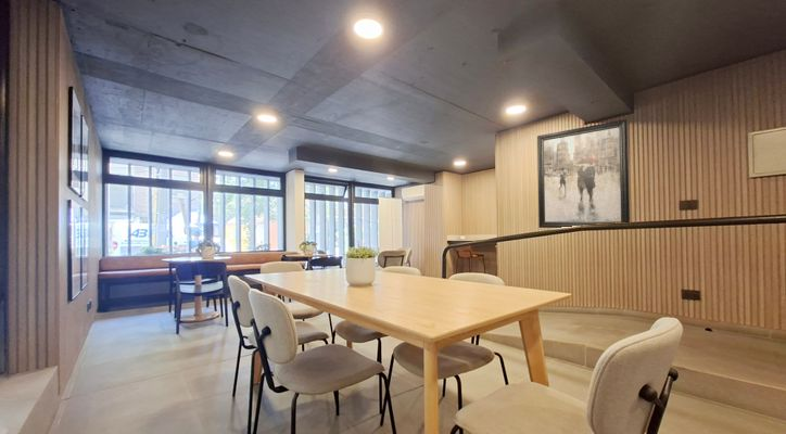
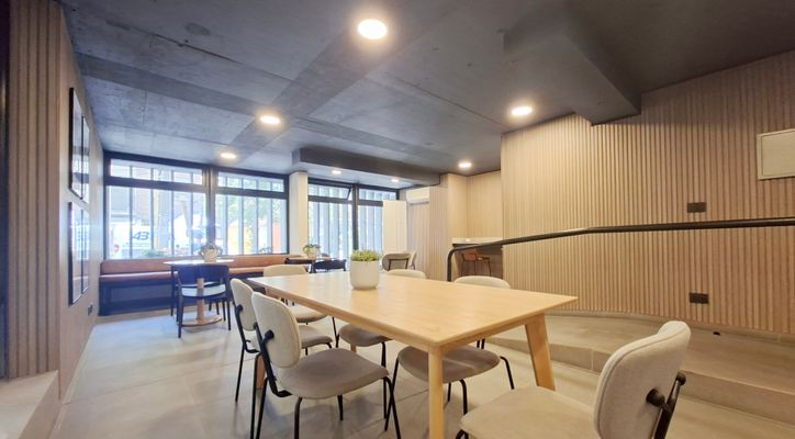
- wall art (580, 178)
